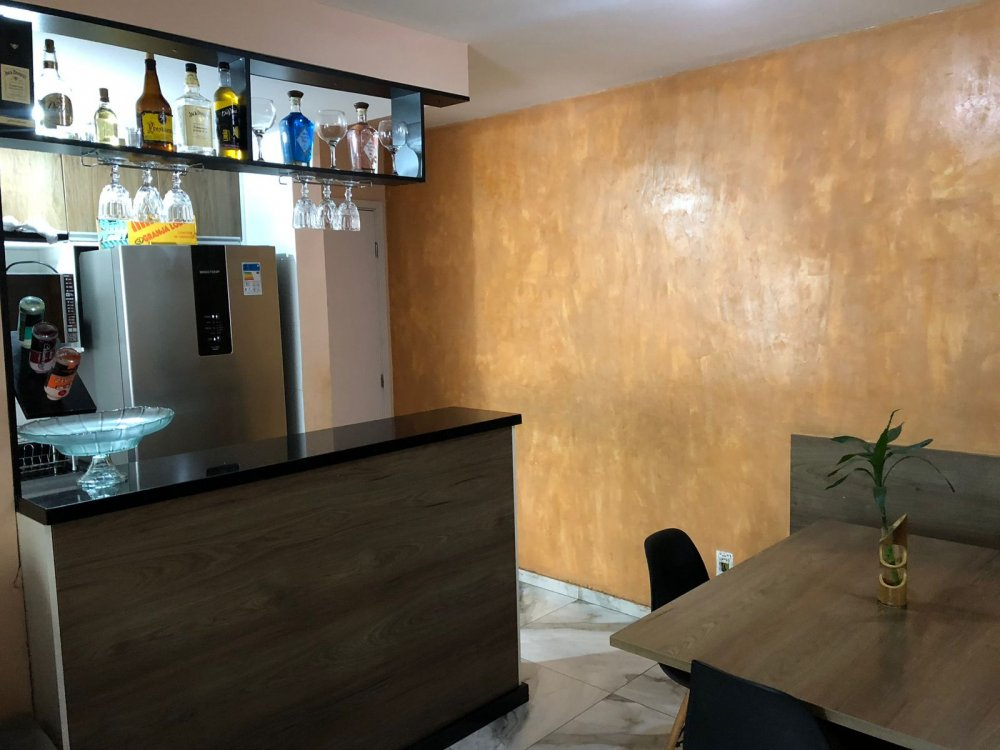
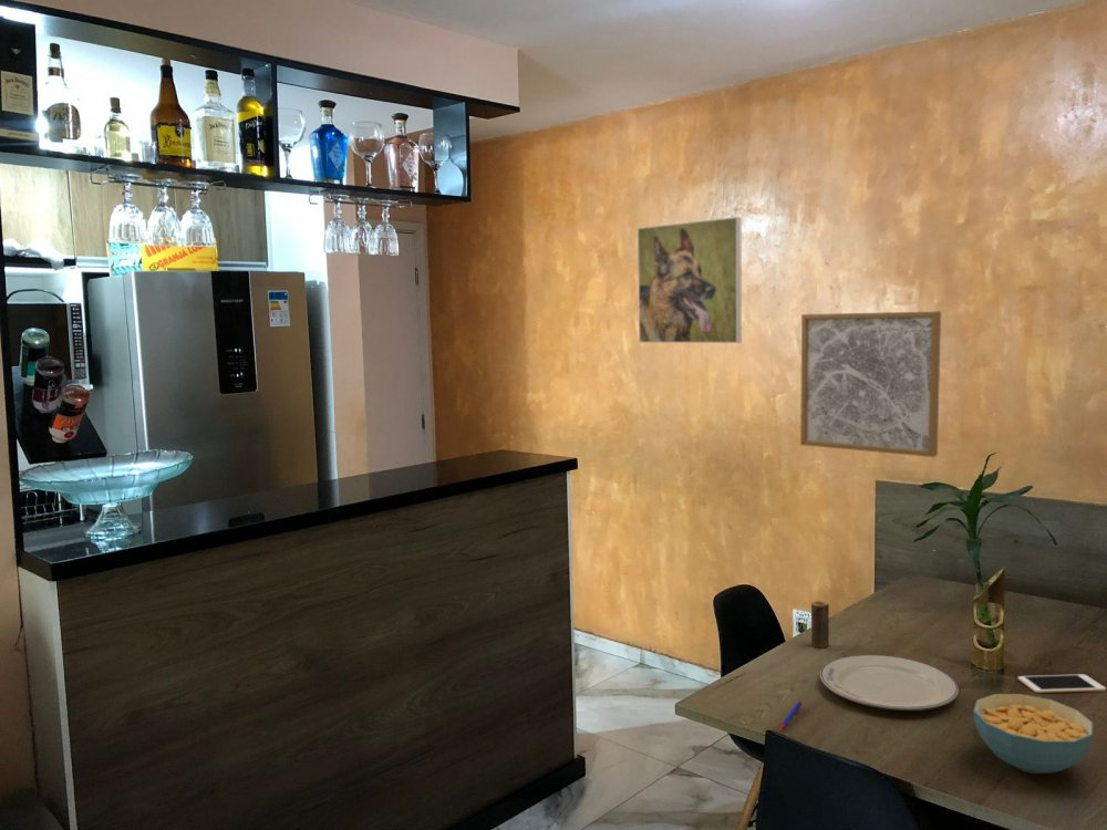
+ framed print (687, 283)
+ pen (790, 715)
+ wall art (866, 382)
+ candle (819, 623)
+ cereal bowl (1031, 740)
+ cell phone (1061, 683)
+ chinaware (887, 684)
